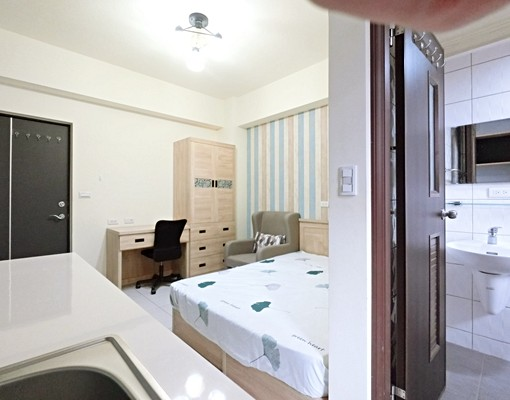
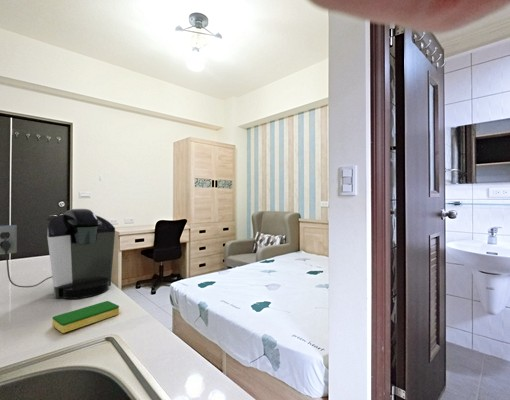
+ dish sponge (87, 315)
+ coffee maker (62, 251)
